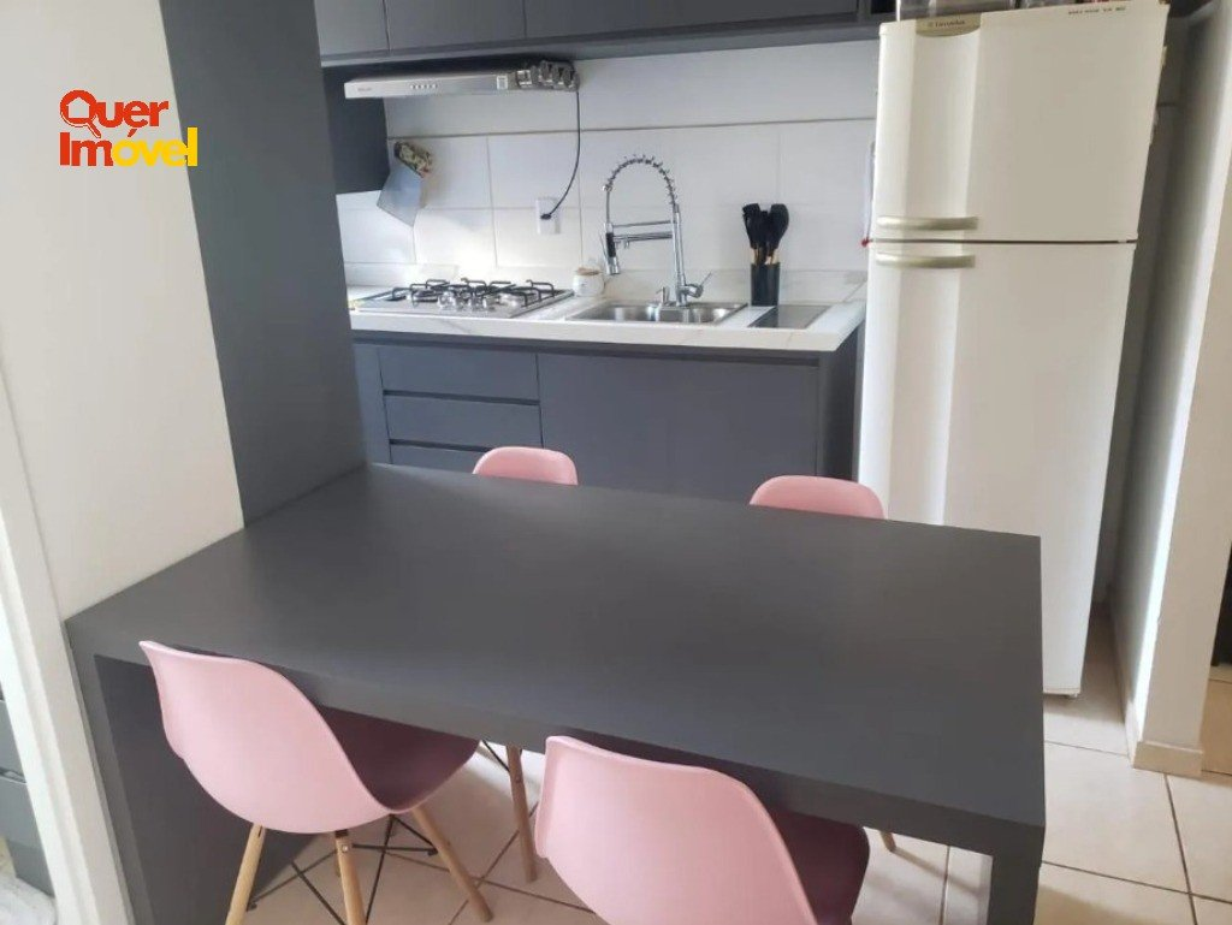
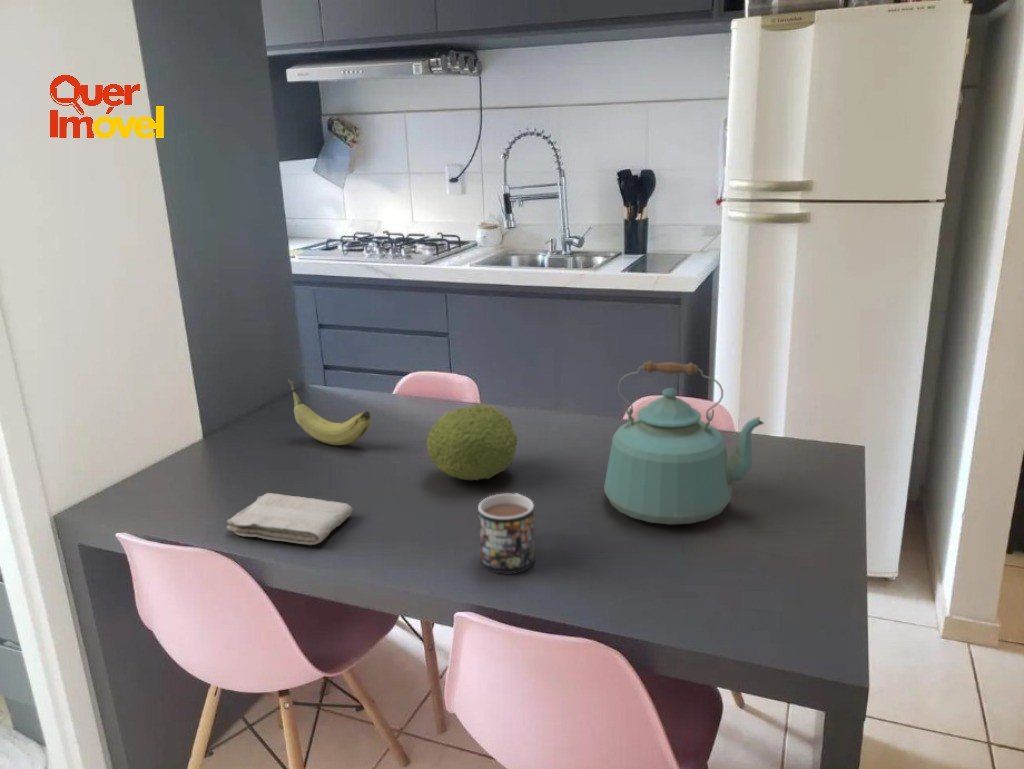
+ washcloth (289, 516)
+ mug (510, 526)
+ fruit (326, 420)
+ fruit (471, 441)
+ kettle (681, 434)
